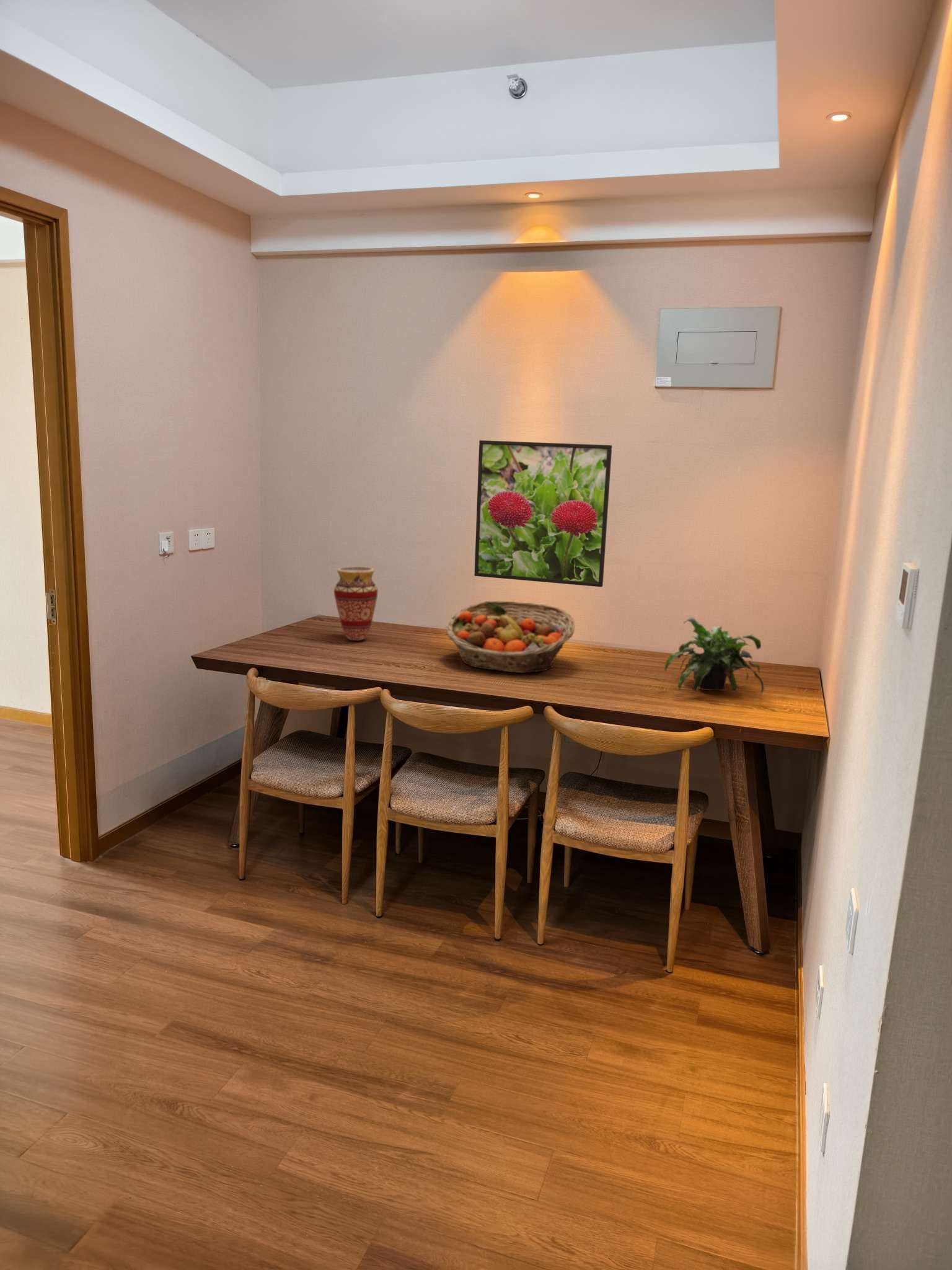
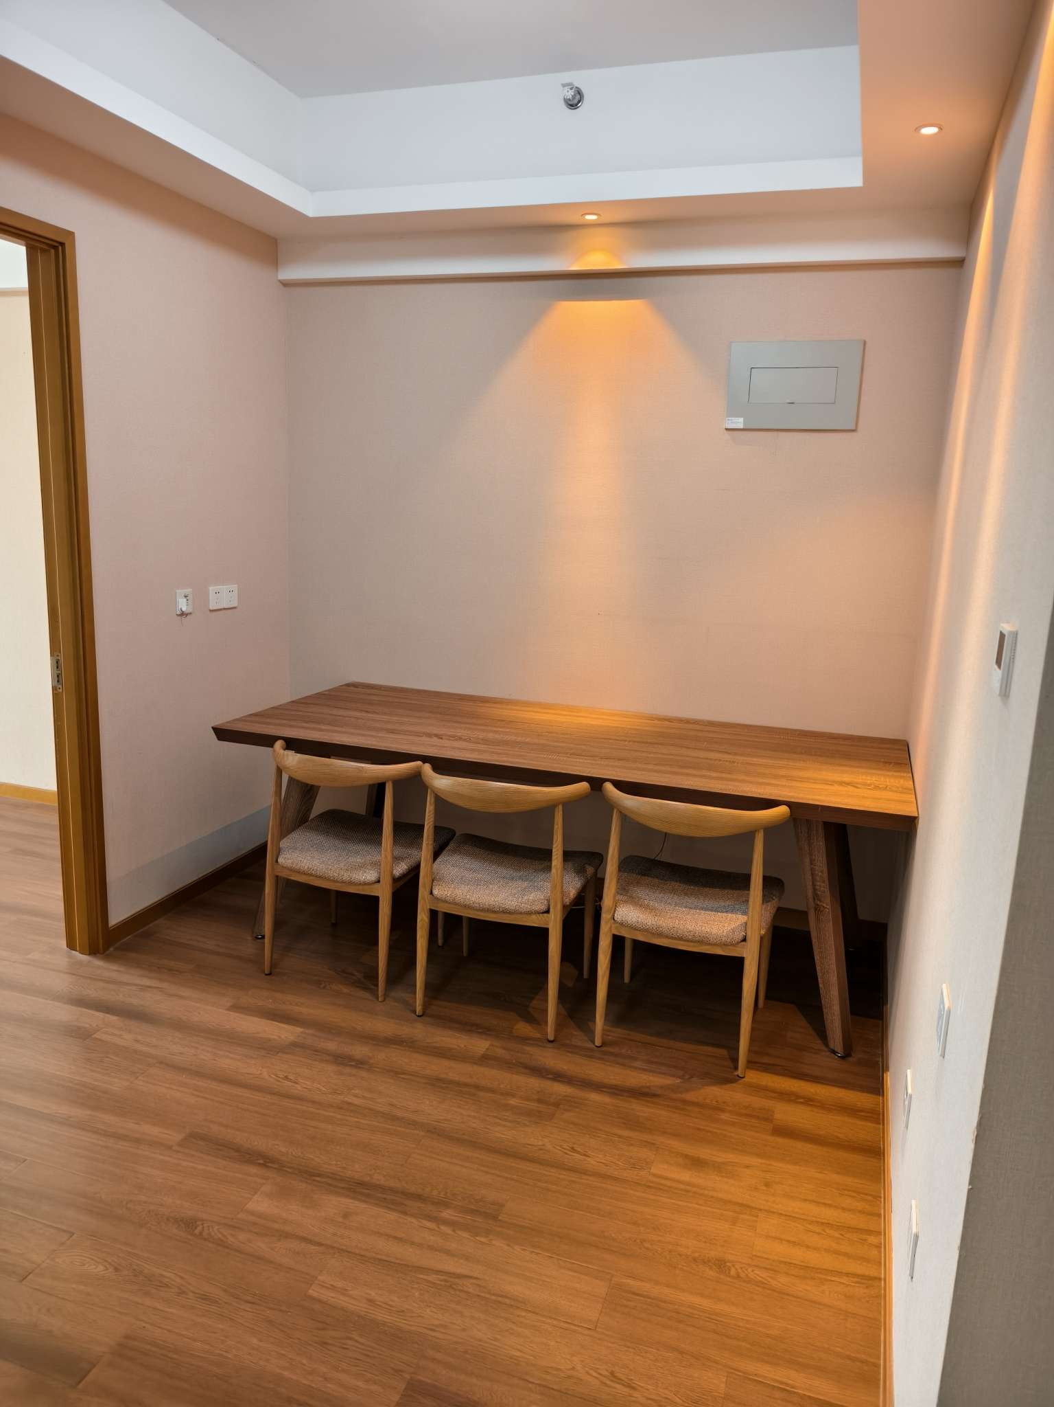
- fruit basket (509, 636)
- potted plant (710, 654)
- vase (356, 604)
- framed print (540, 513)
